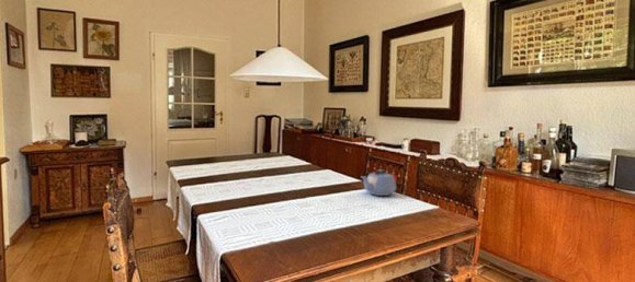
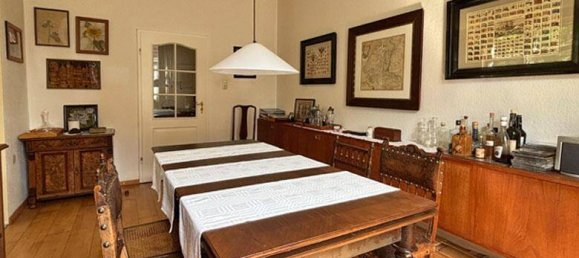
- teapot (378, 181)
